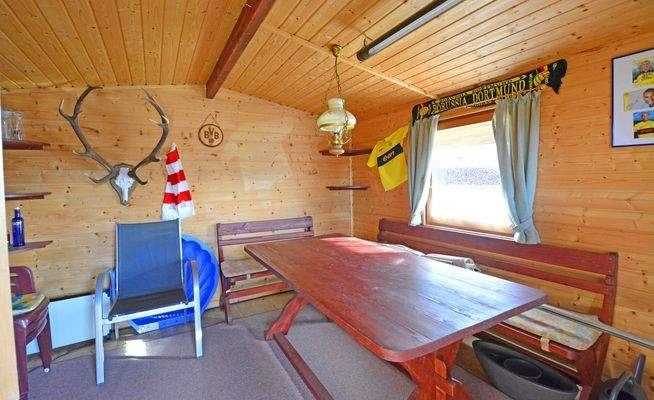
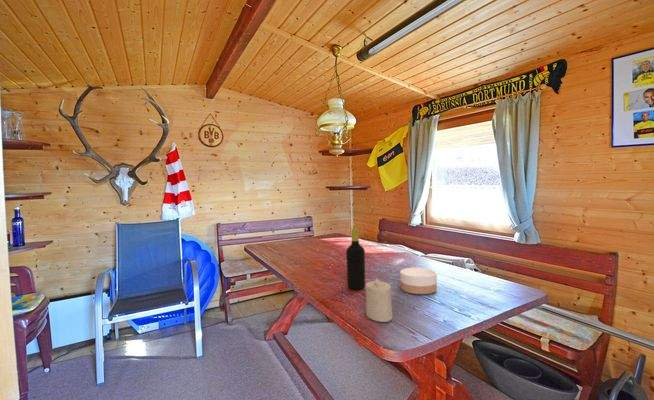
+ candle (379, 297)
+ bowl (418, 280)
+ bottle (355, 258)
